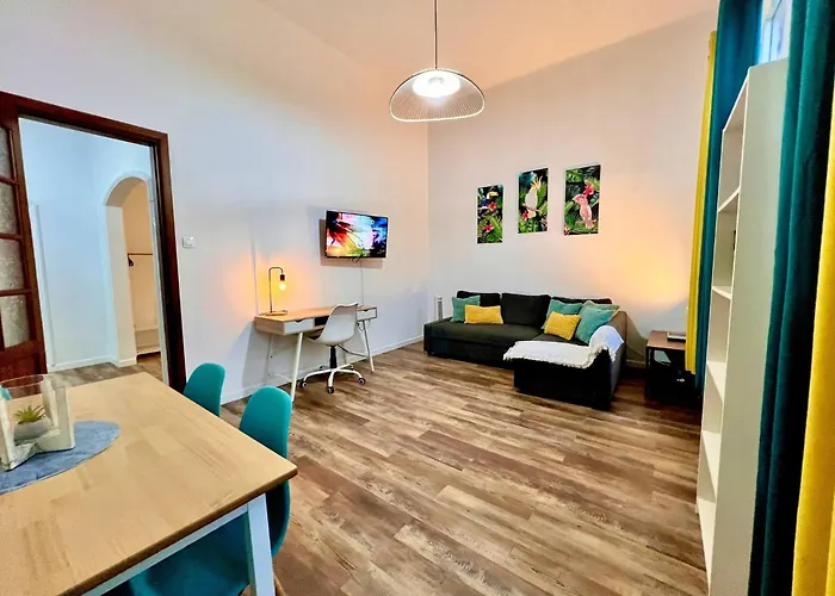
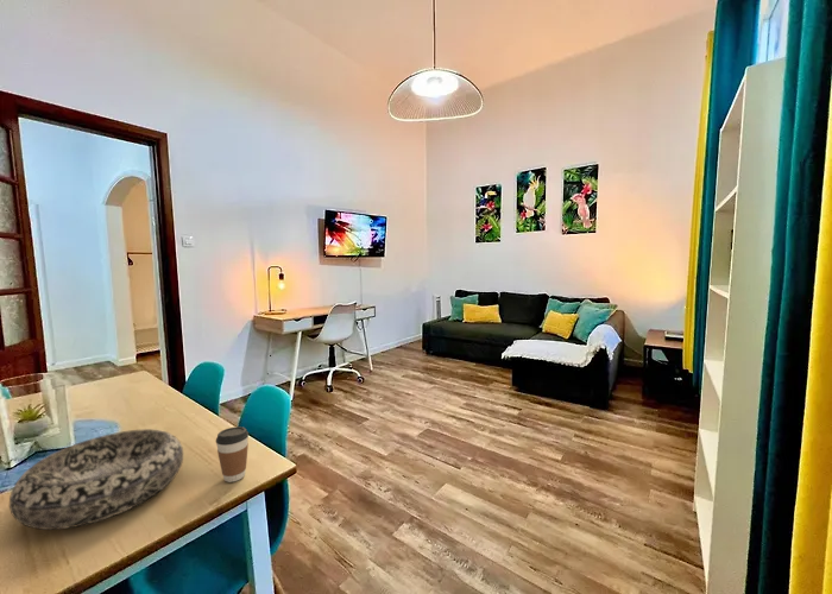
+ decorative bowl (106, 473)
+ coffee cup (233, 454)
